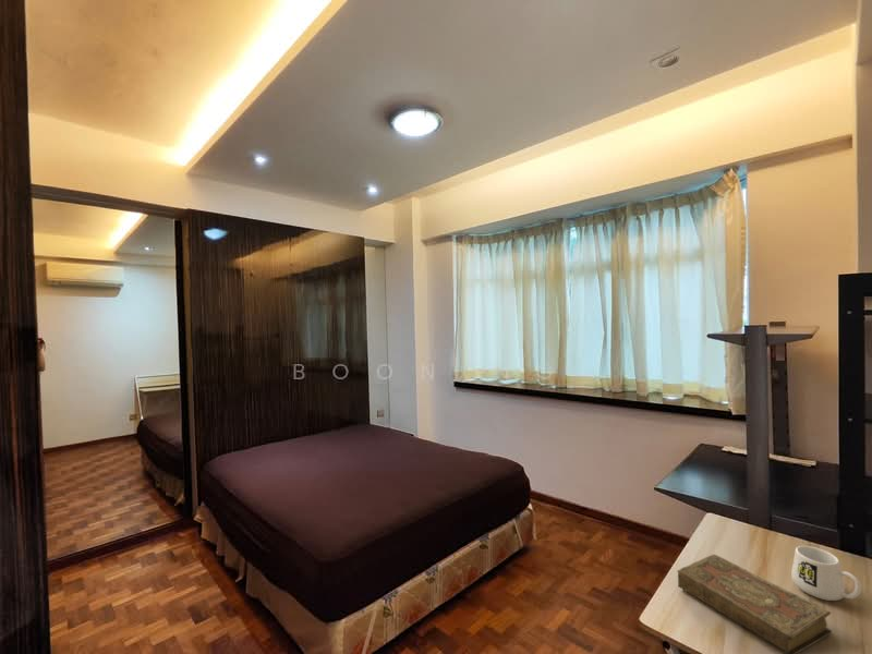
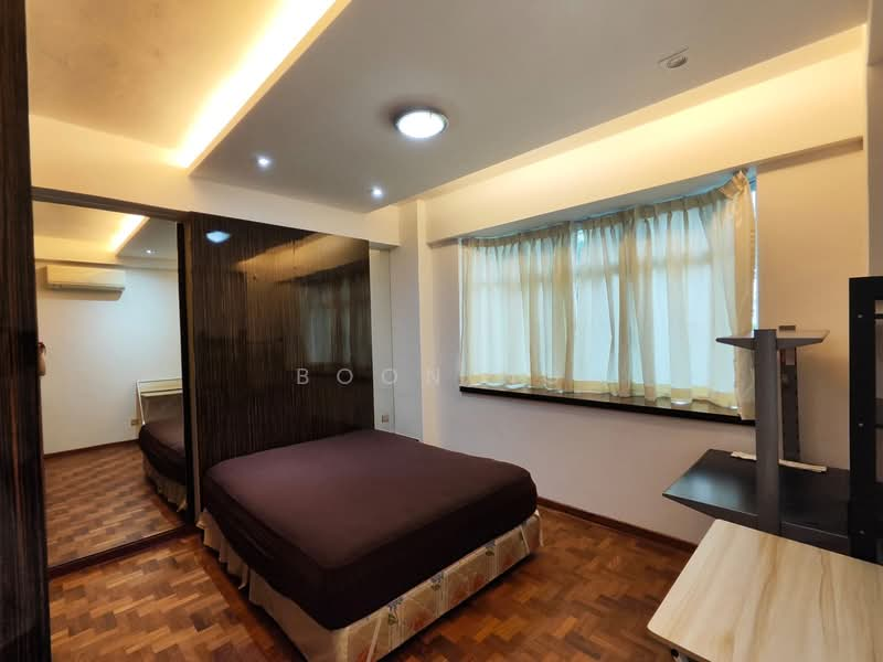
- mug (825, 576)
- book (747, 597)
